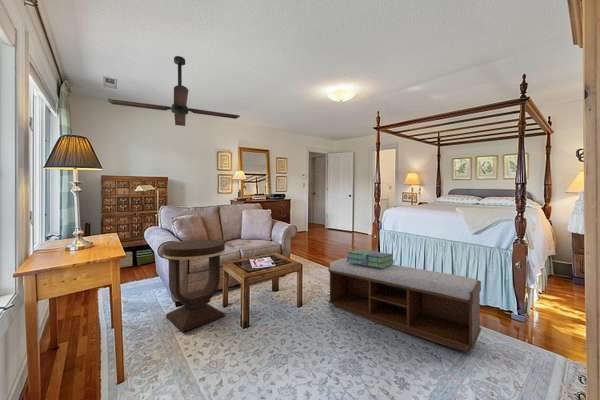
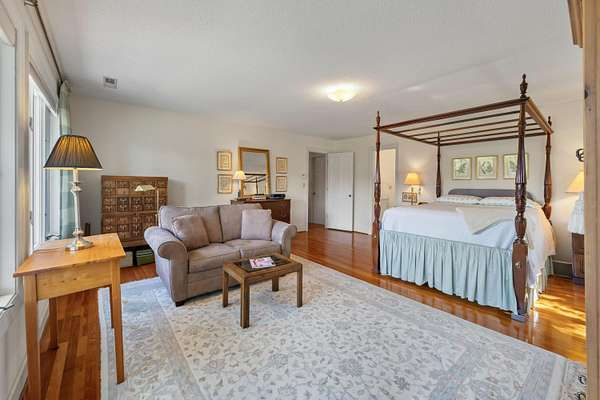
- bench (395, 294)
- ceiling fan (179, 86)
- side table (196, 290)
- stack of books (369, 258)
